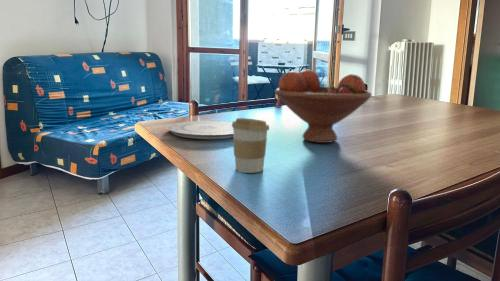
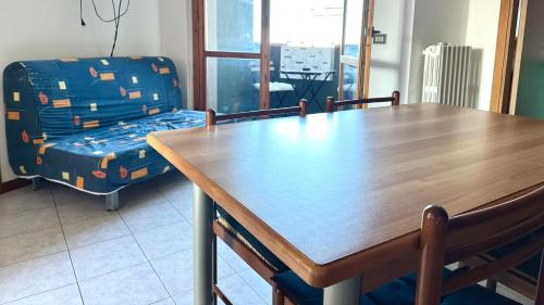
- plate (208, 129)
- fruit bowl (321, 106)
- coffee cup (250, 143)
